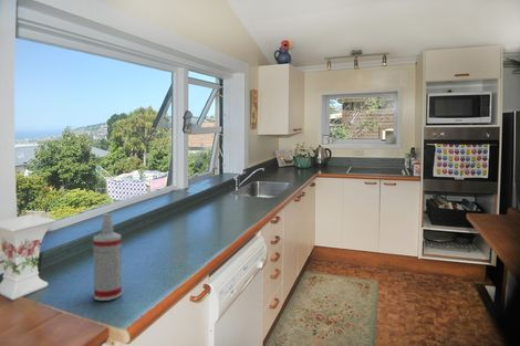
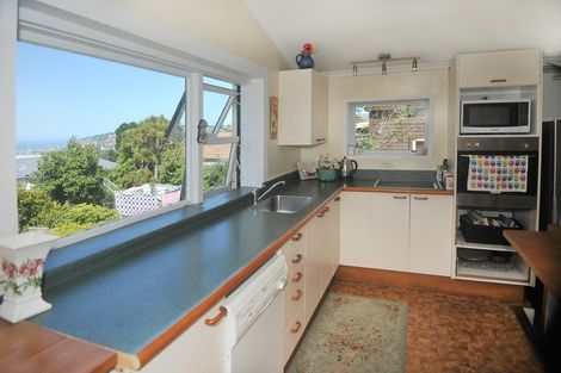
- spray bottle (107, 254)
